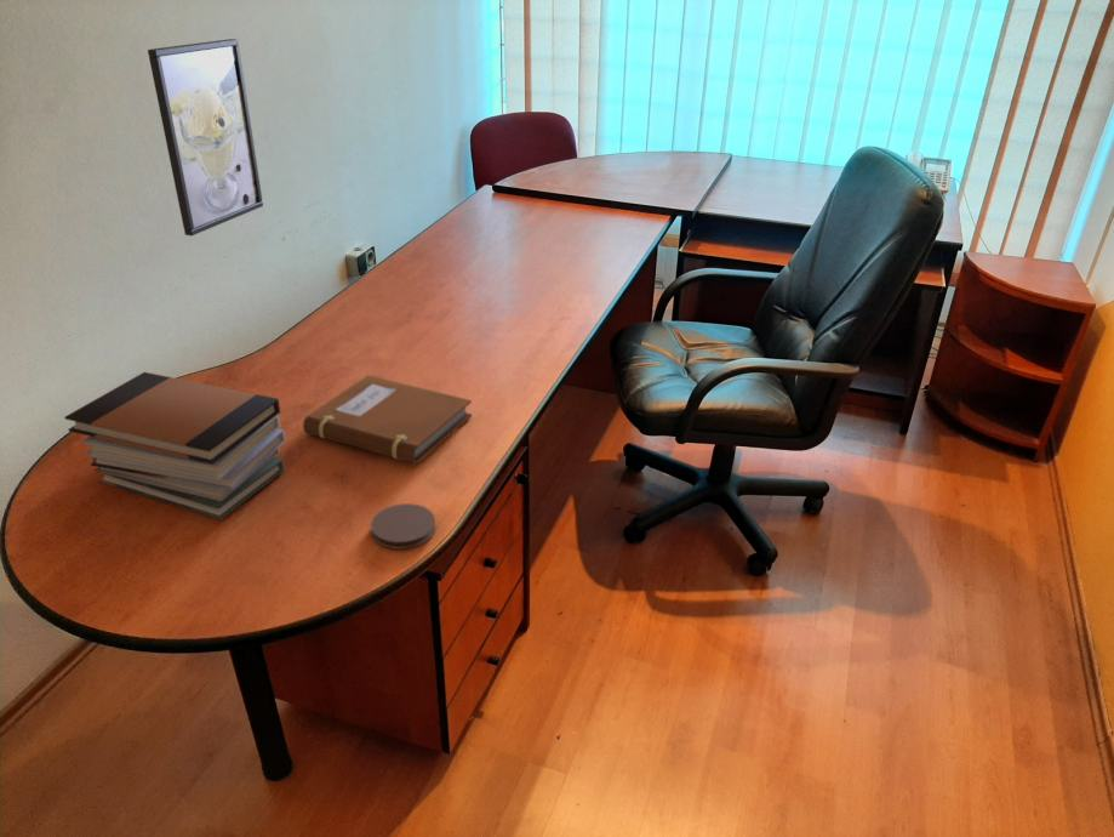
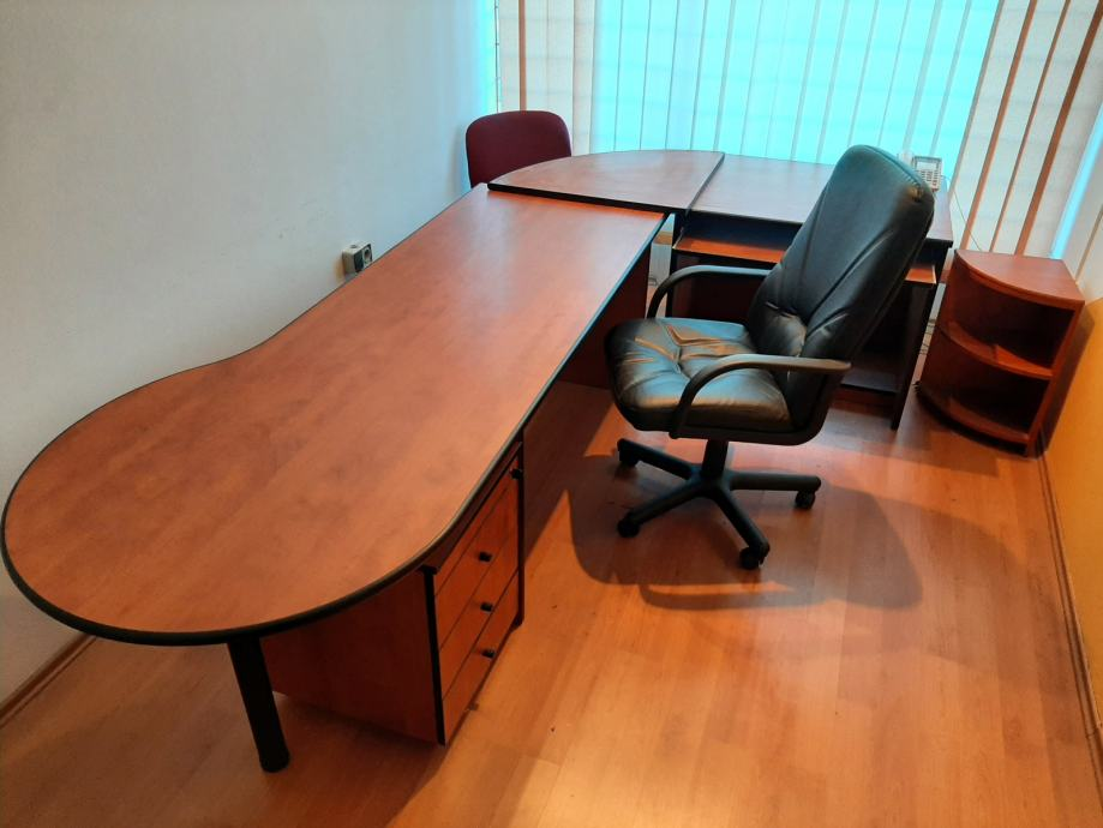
- book stack (185, 443)
- coaster (402, 525)
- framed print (211, 136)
- notebook (385, 416)
